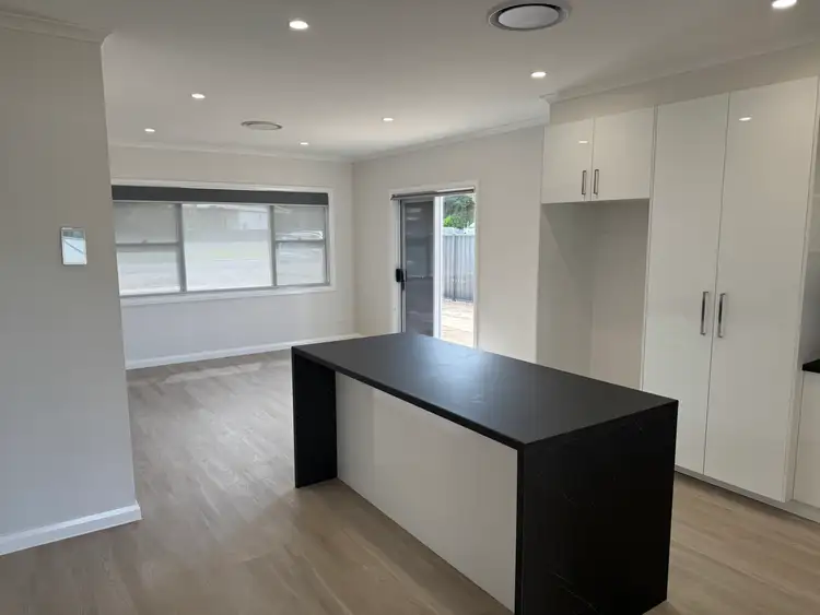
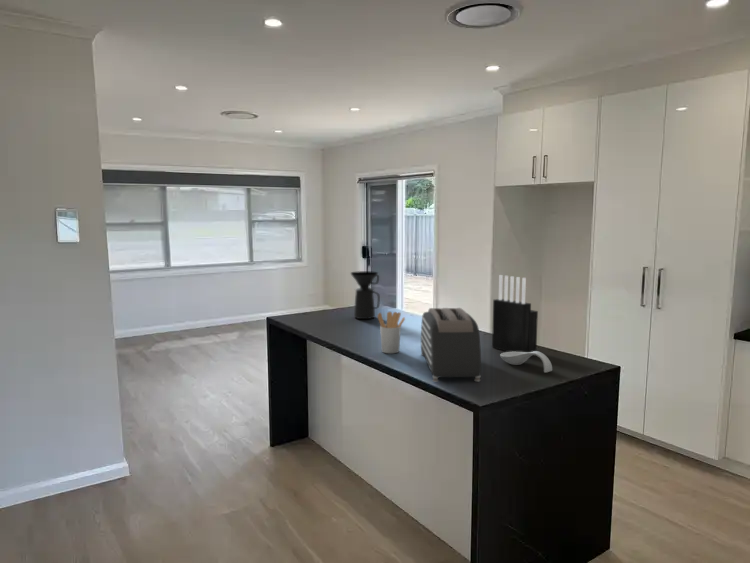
+ toaster (447, 338)
+ coffee maker (364, 295)
+ knife block (516, 313)
+ spoon rest (525, 357)
+ utensil holder (391, 331)
